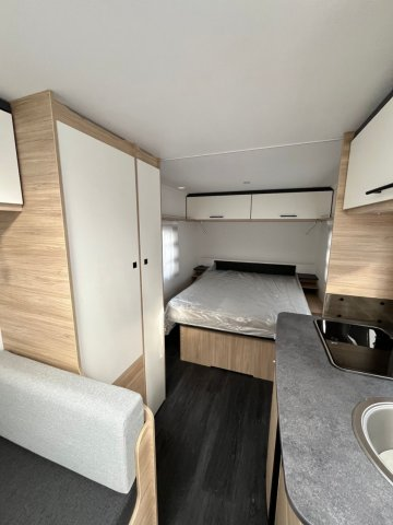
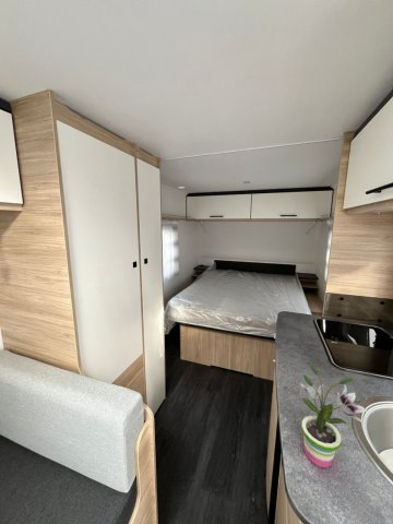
+ potted plant (326, 406)
